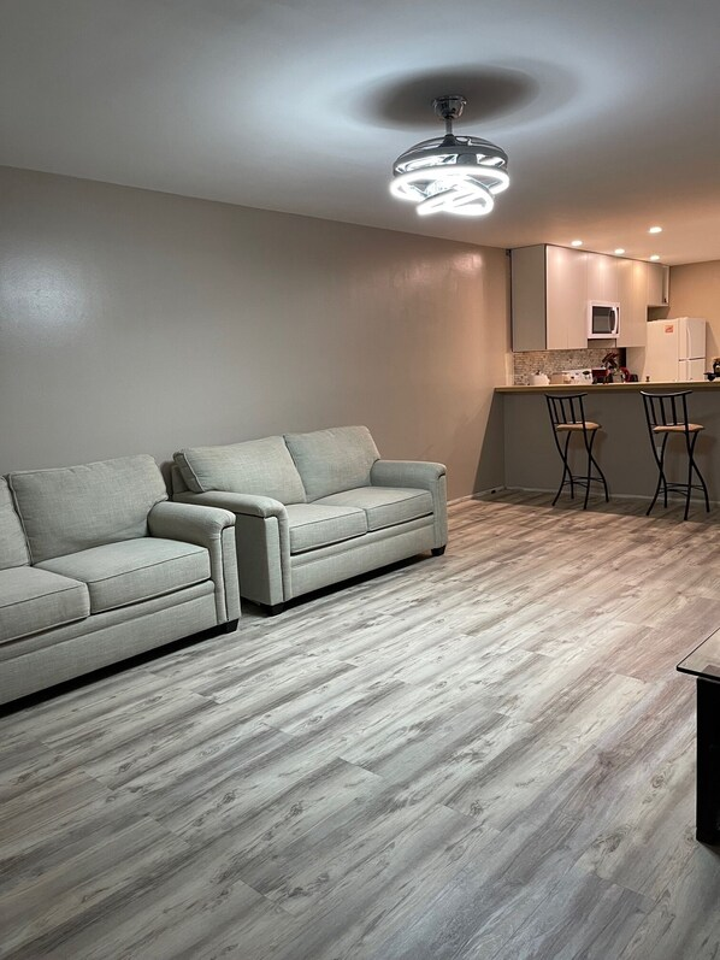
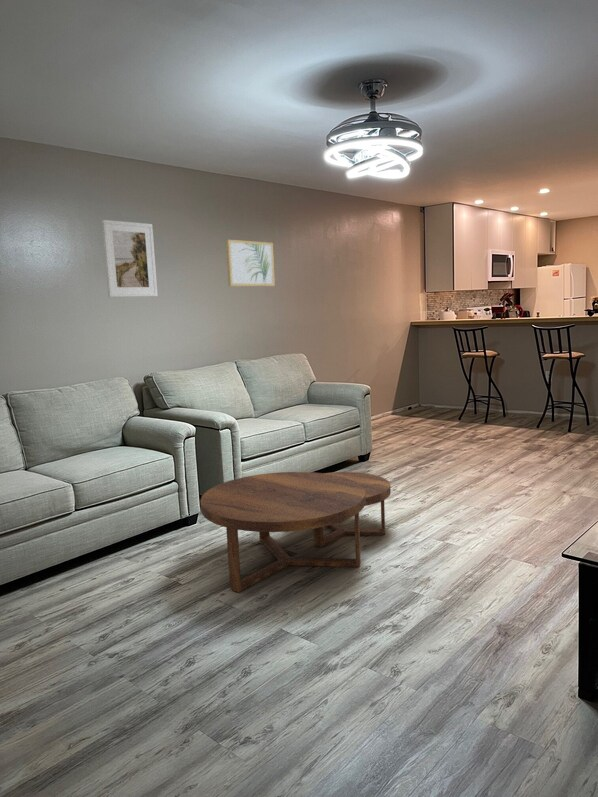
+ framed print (130, 259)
+ coffee table (307, 518)
+ wall art (251, 263)
